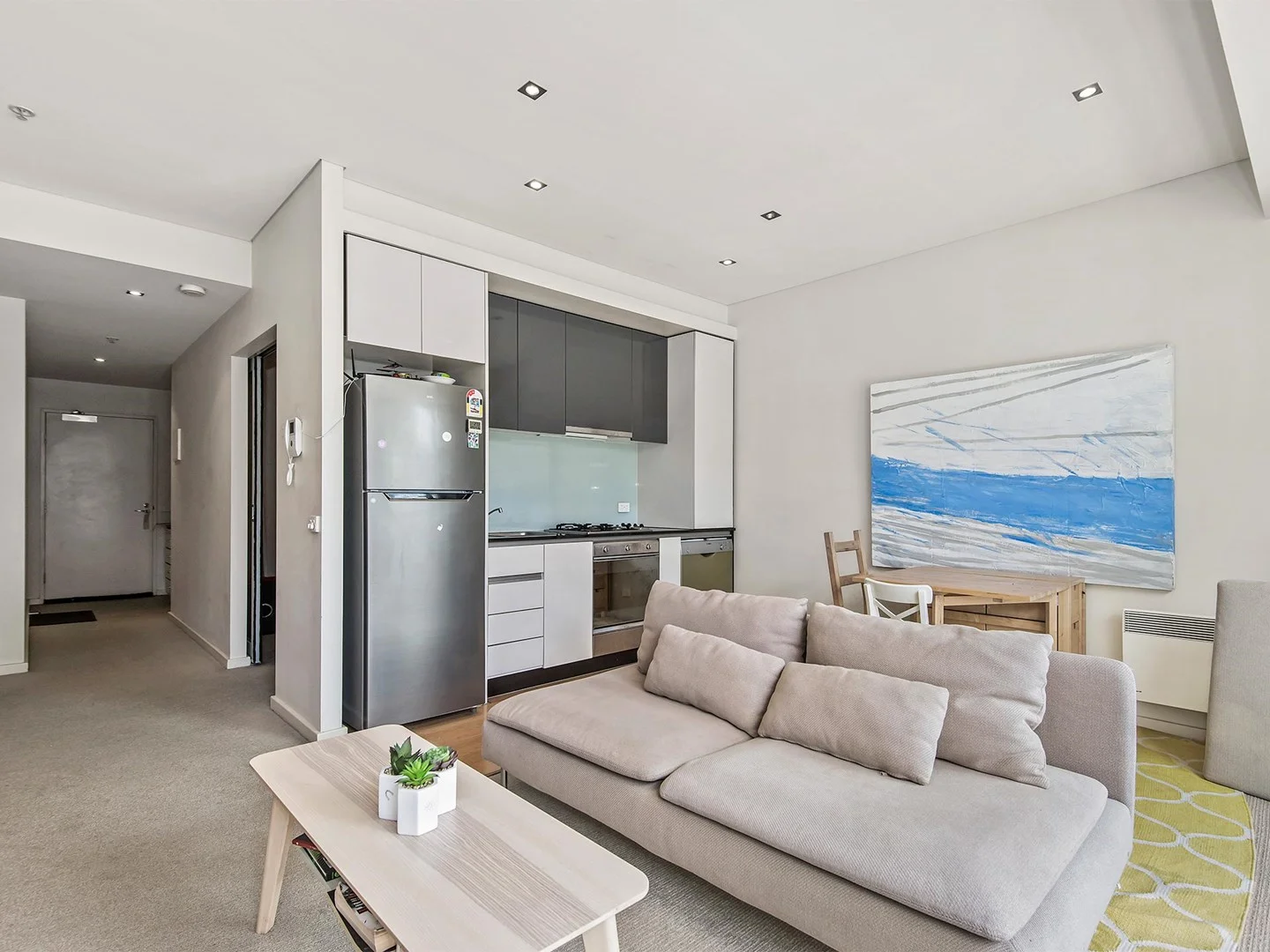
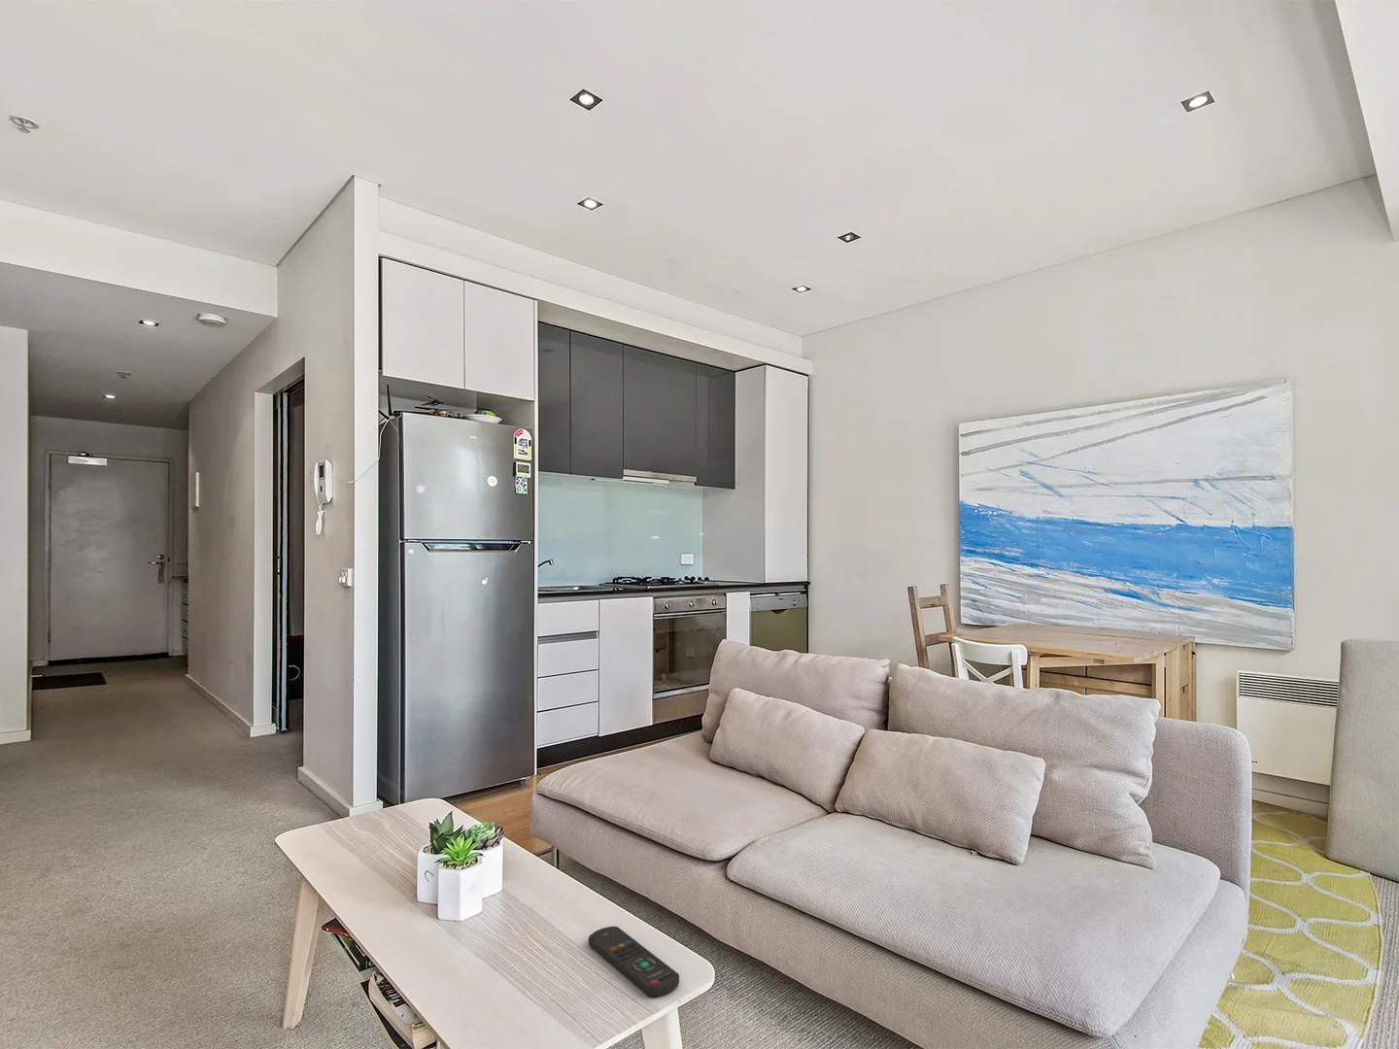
+ remote control (631, 958)
